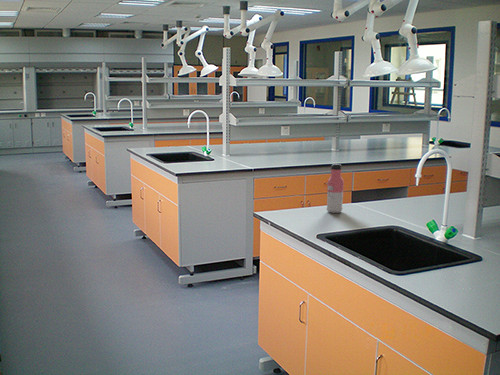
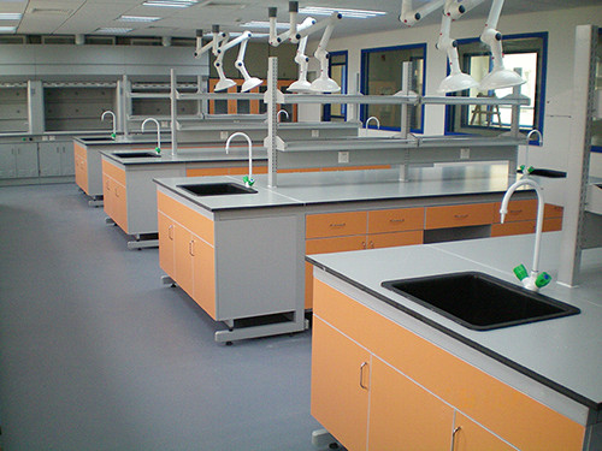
- water bottle (335, 188)
